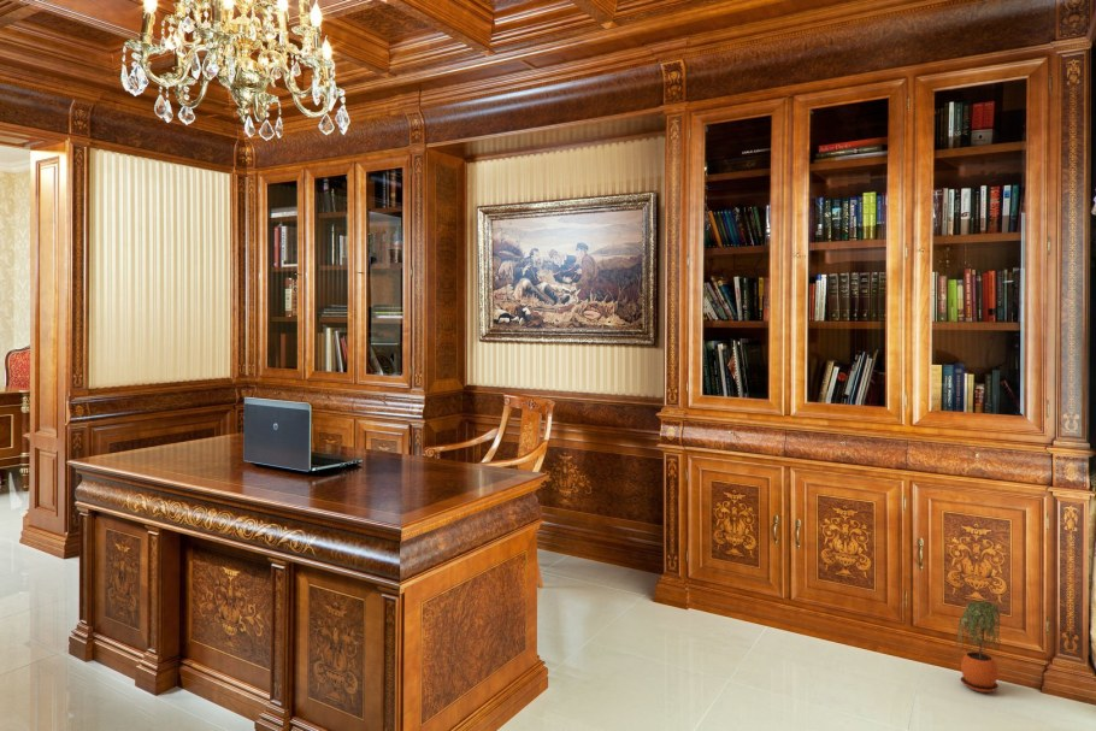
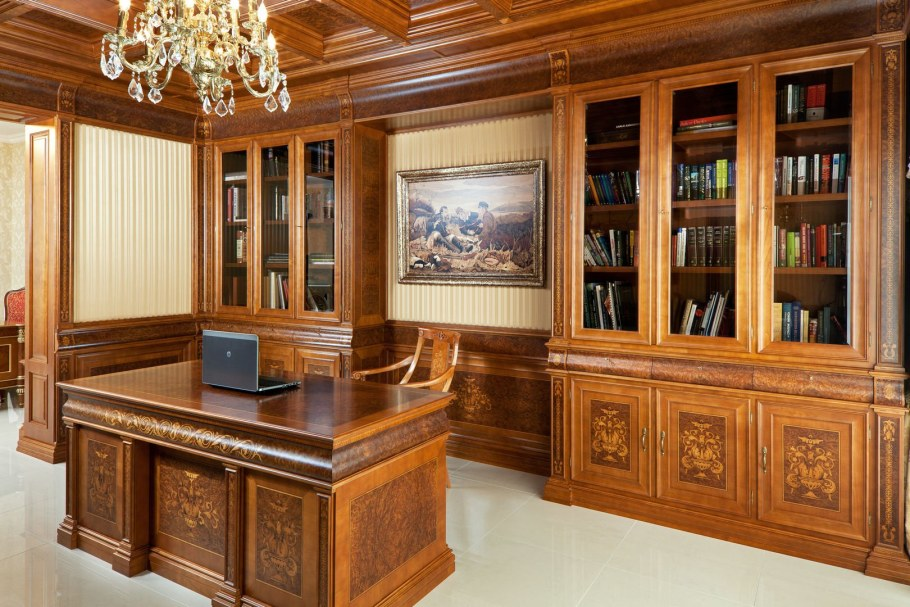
- potted plant (978, 643)
